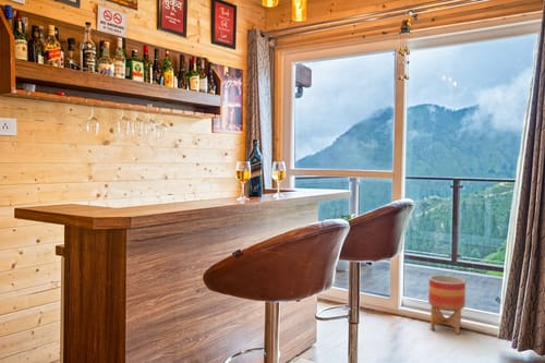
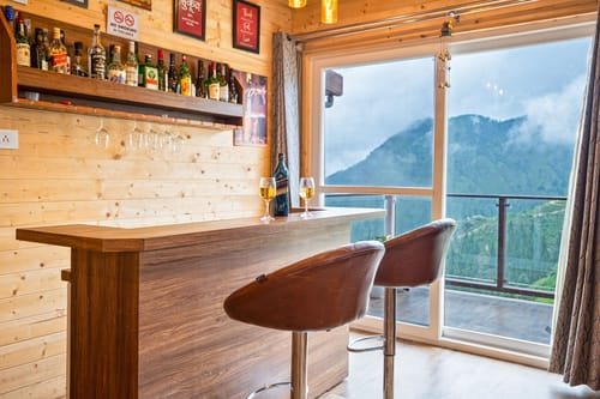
- planter (446, 303)
